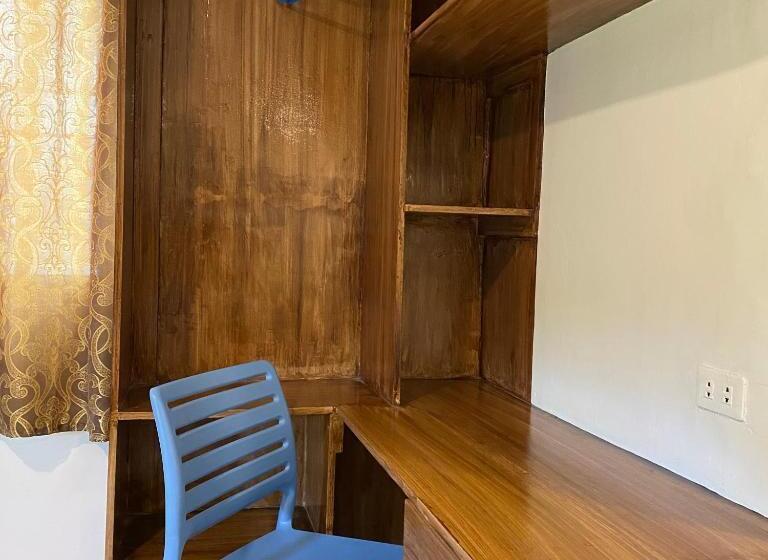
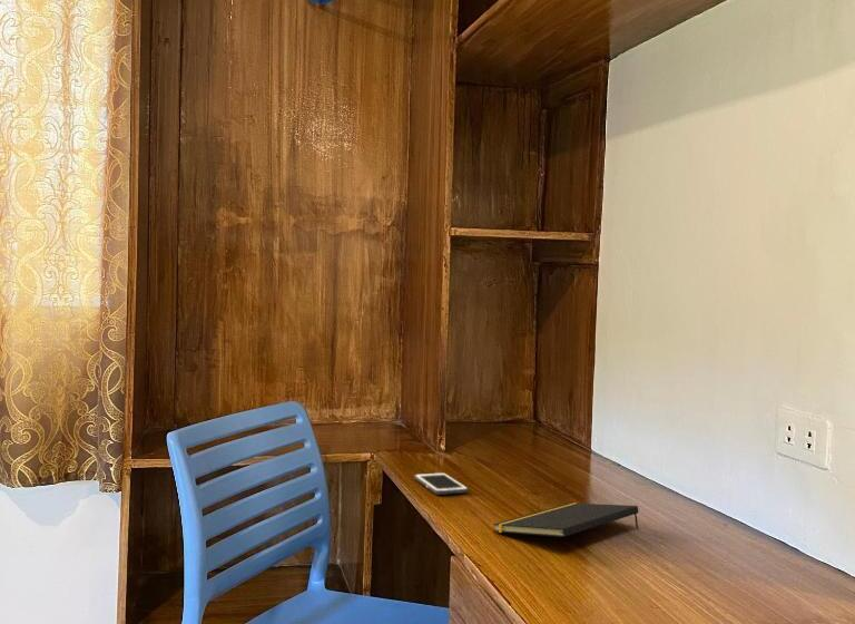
+ cell phone (440, 482)
+ notepad (567, 518)
